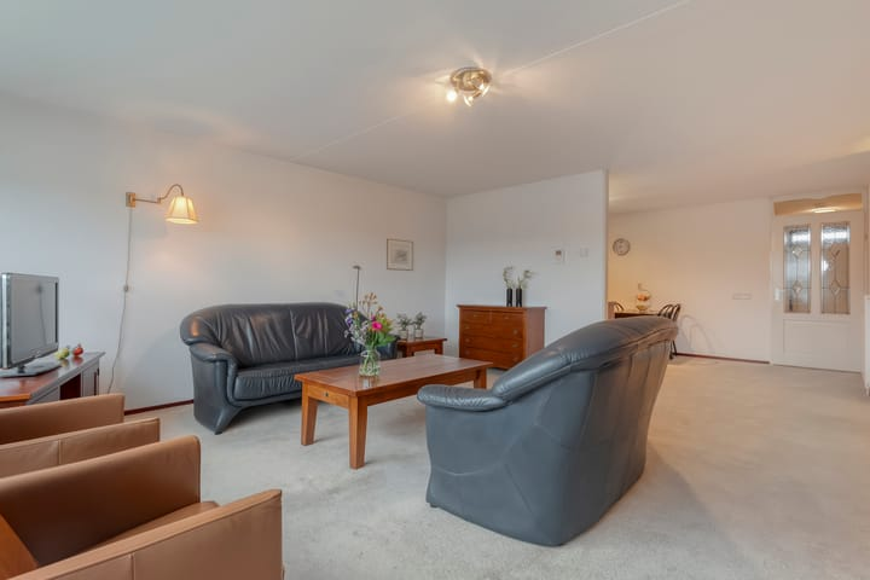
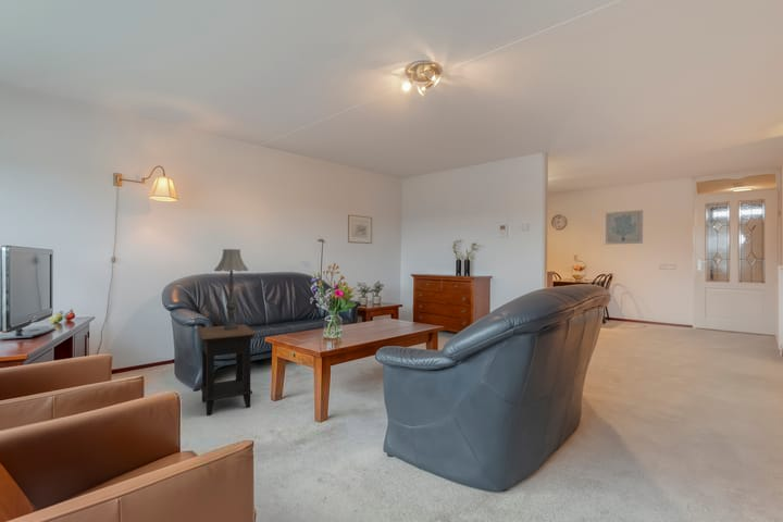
+ wall art (623, 227)
+ side table (236, 366)
+ table lamp (231, 288)
